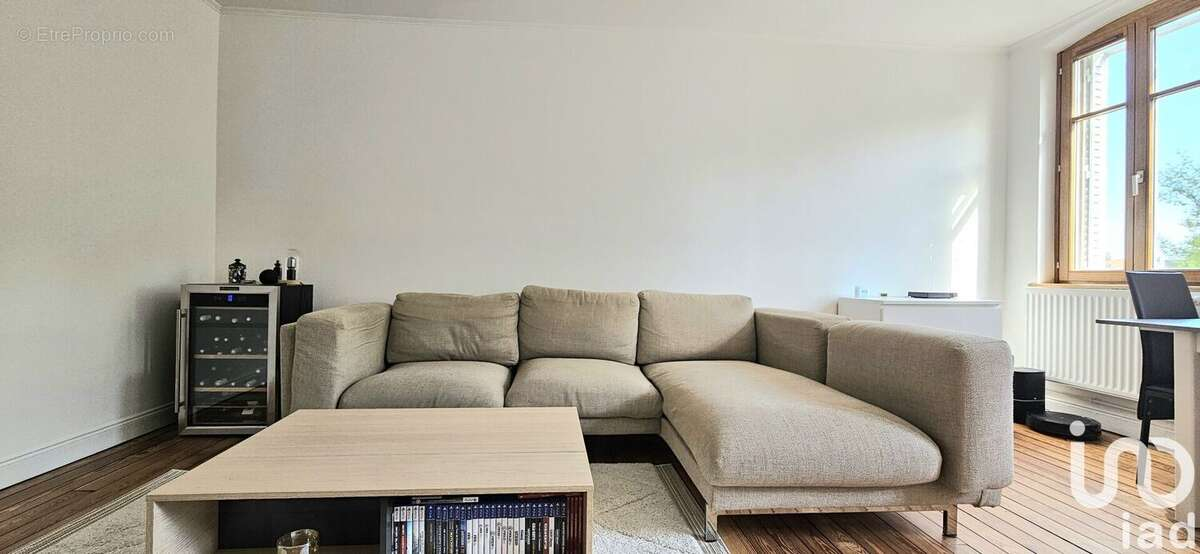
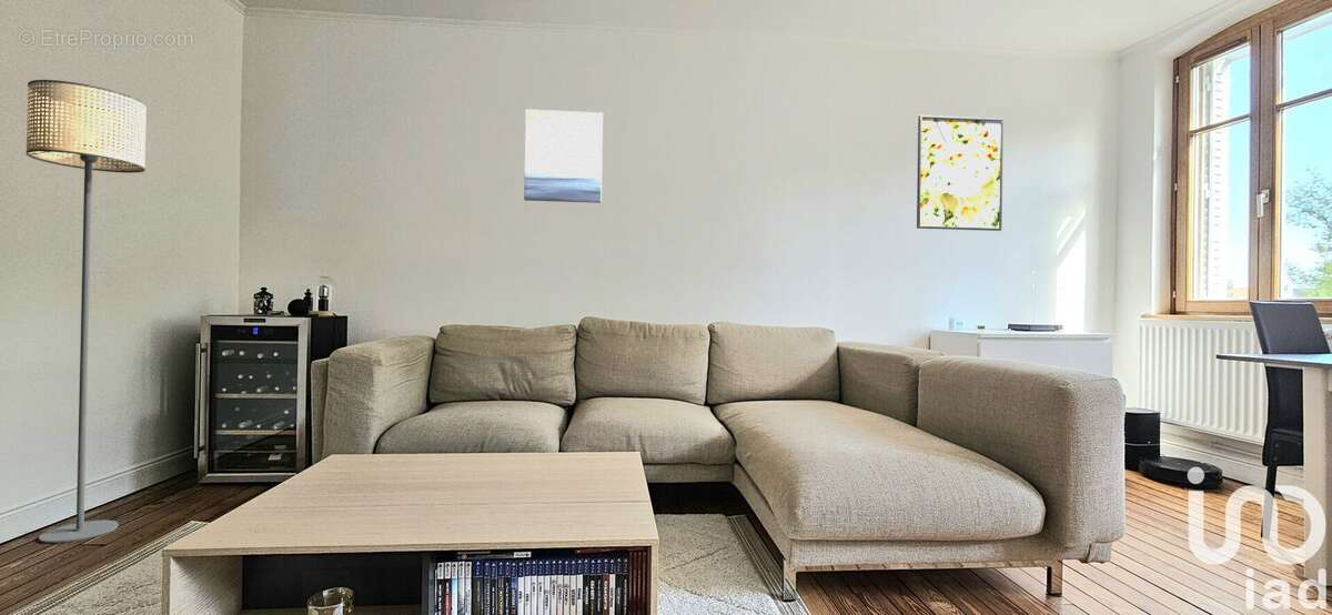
+ wall art (564, 157)
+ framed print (959, 173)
+ floor lamp (84, 313)
